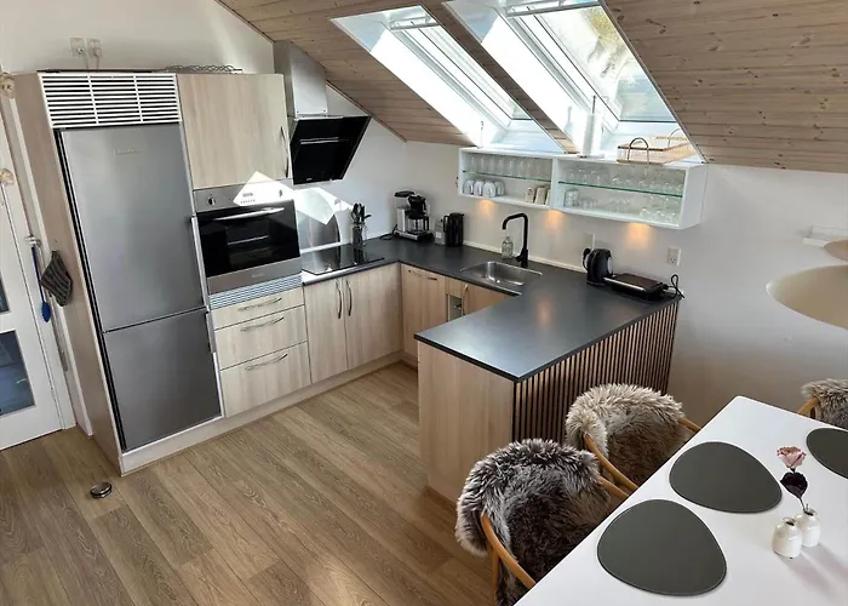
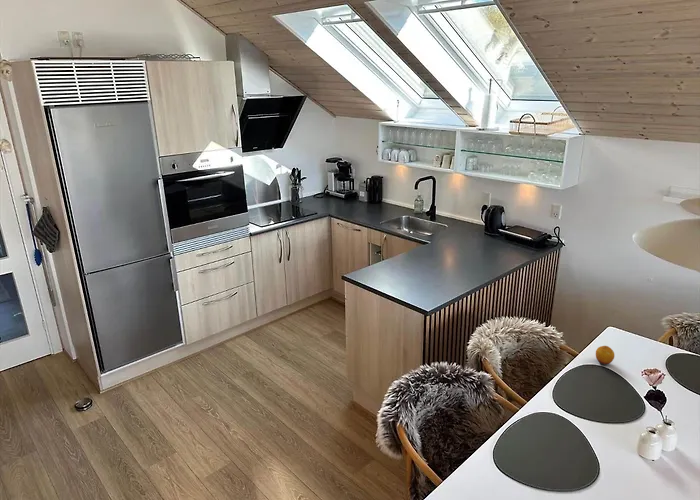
+ fruit (604, 354)
